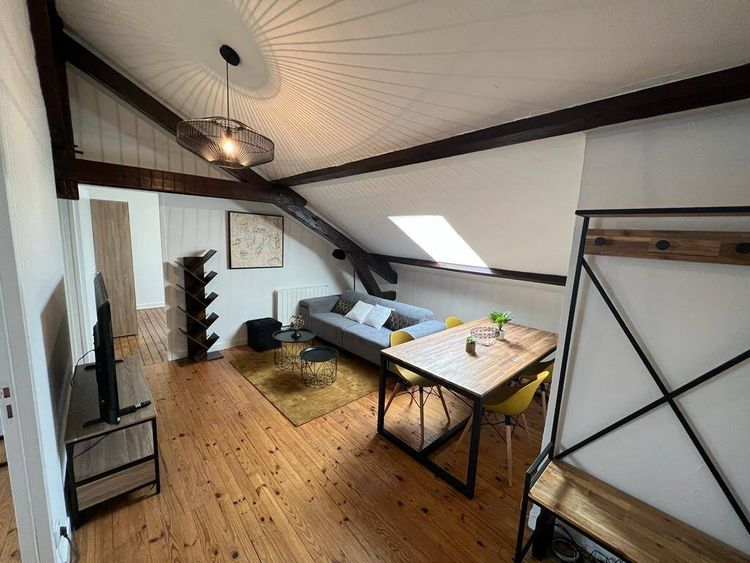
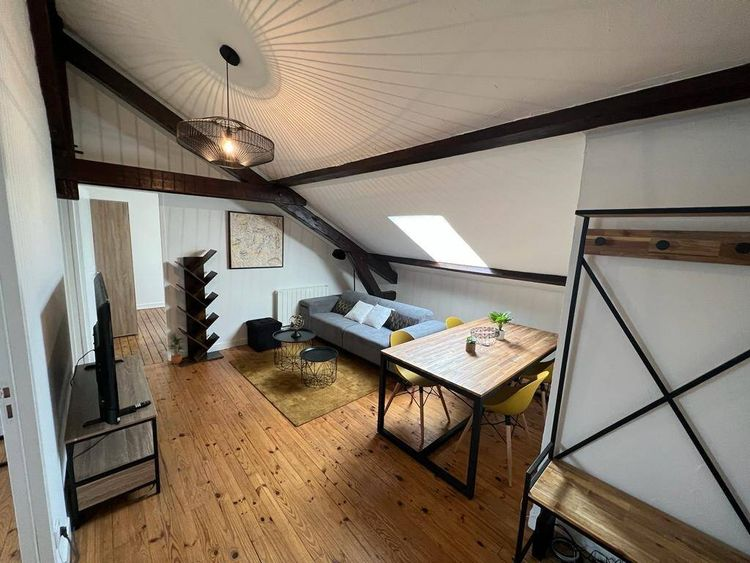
+ potted plant (177, 347)
